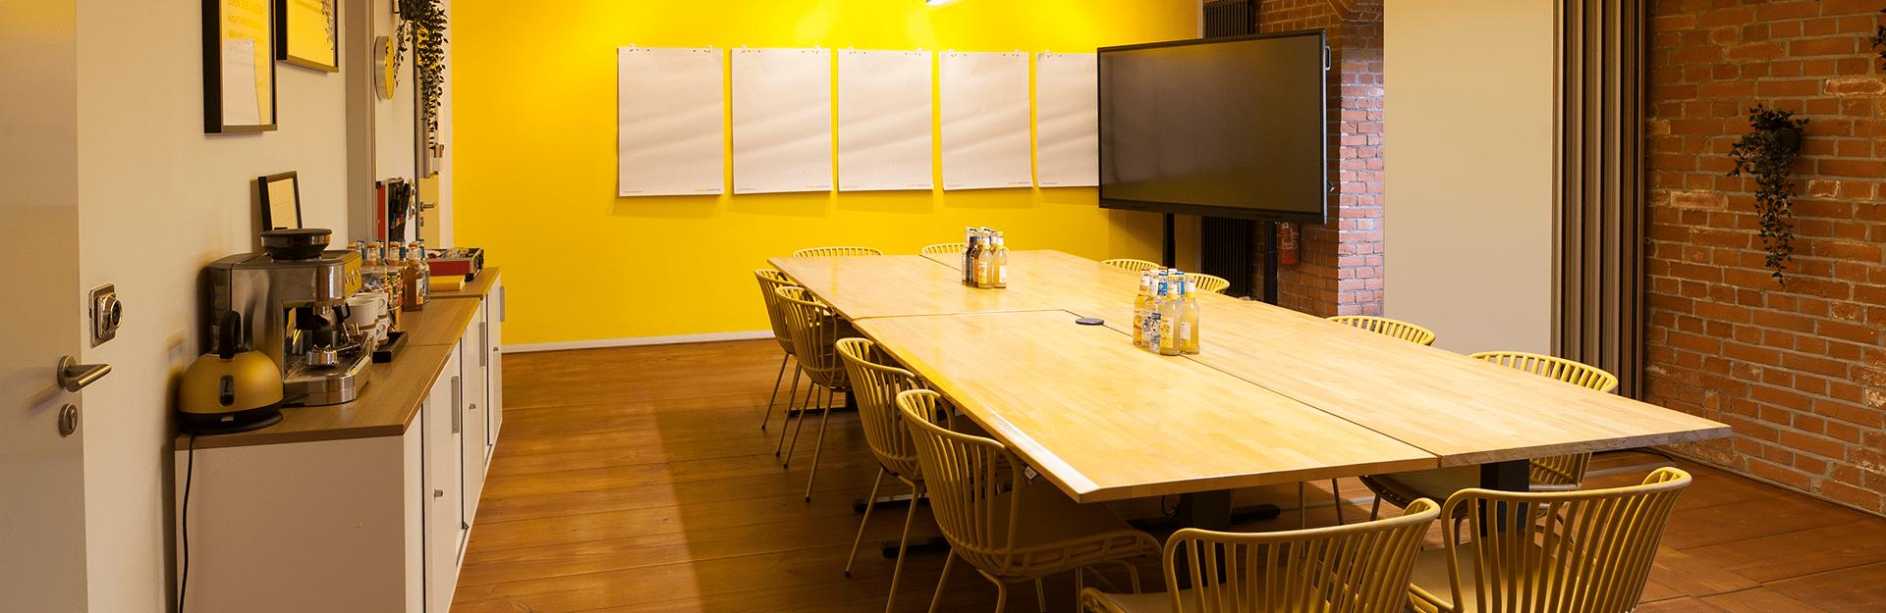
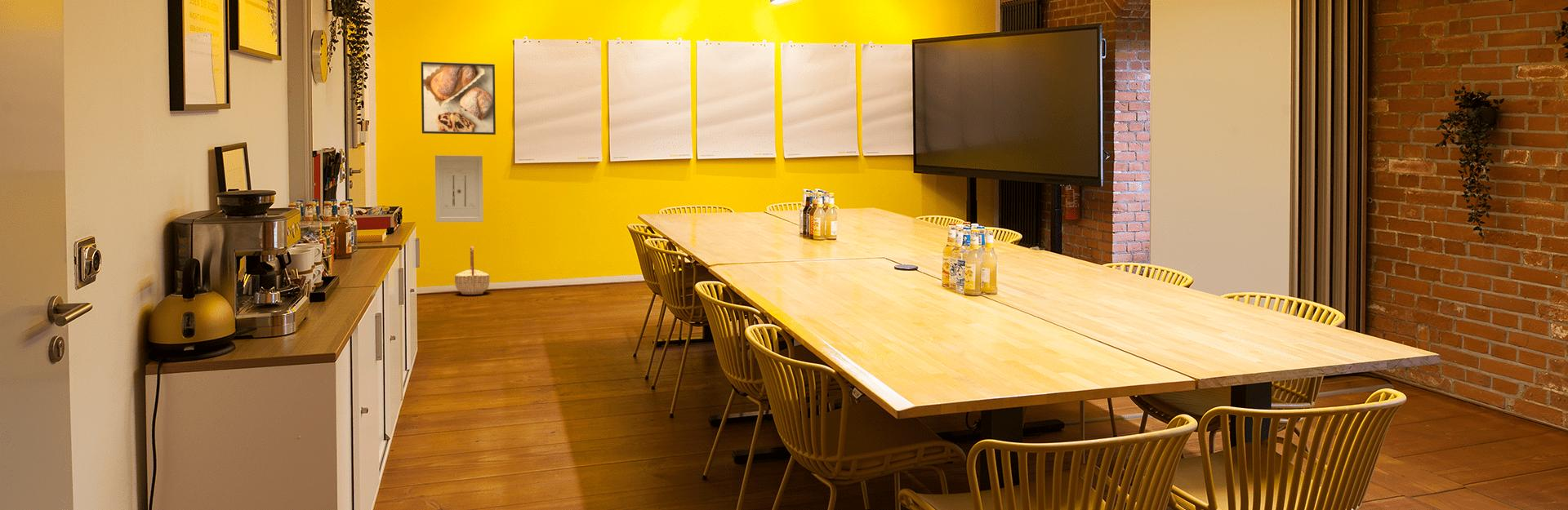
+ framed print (458, 98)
+ wall art (459, 188)
+ basket (472, 269)
